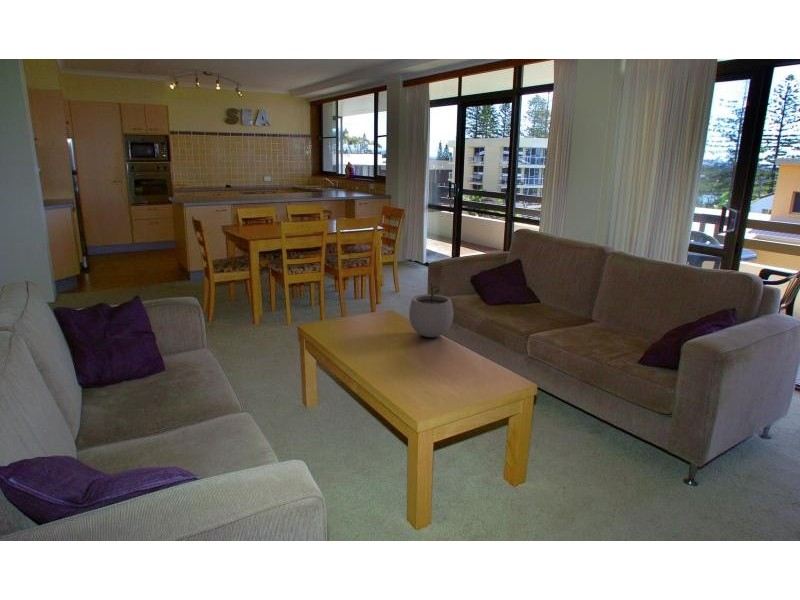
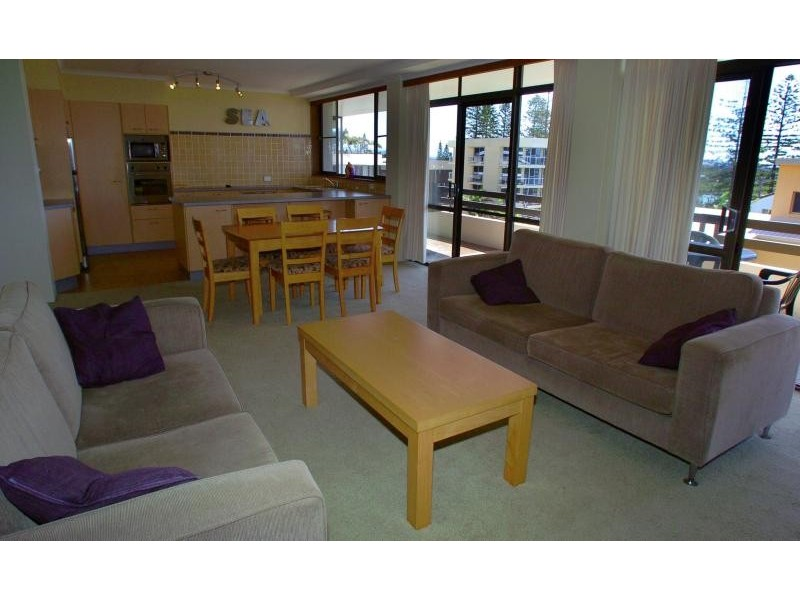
- plant pot (431, 309)
